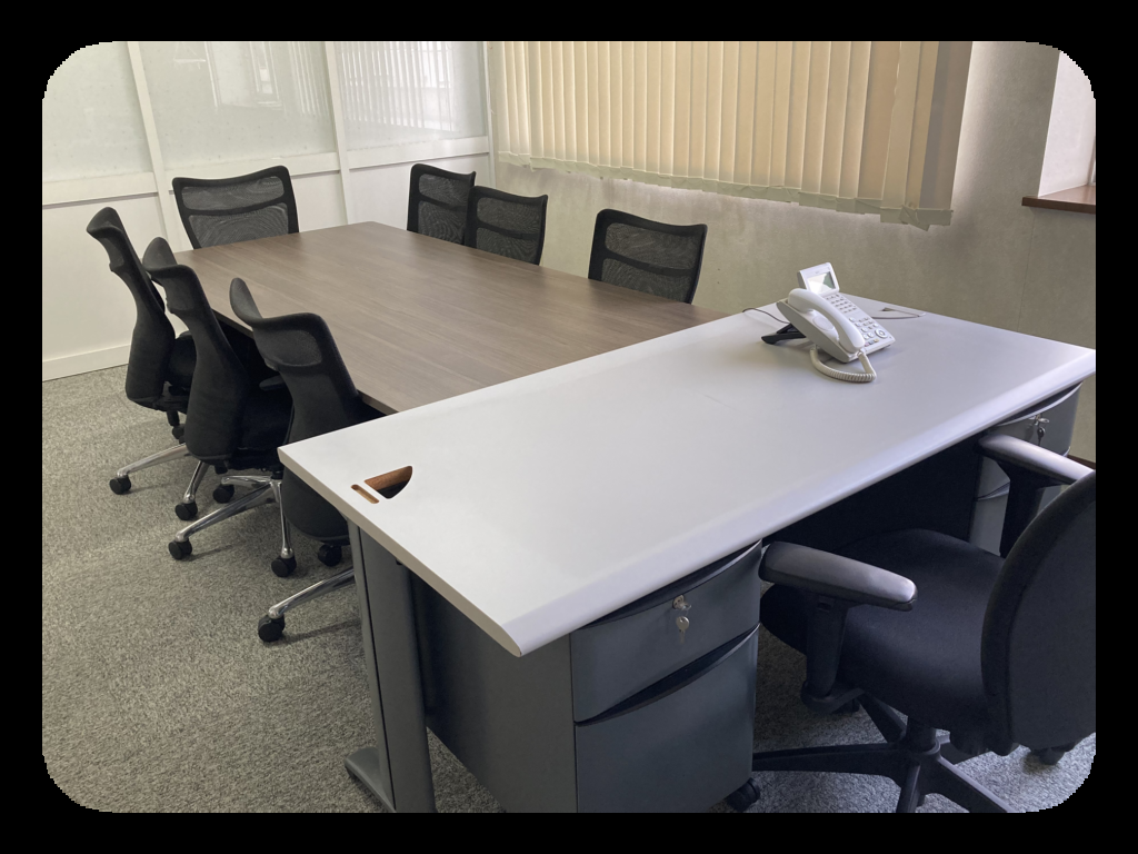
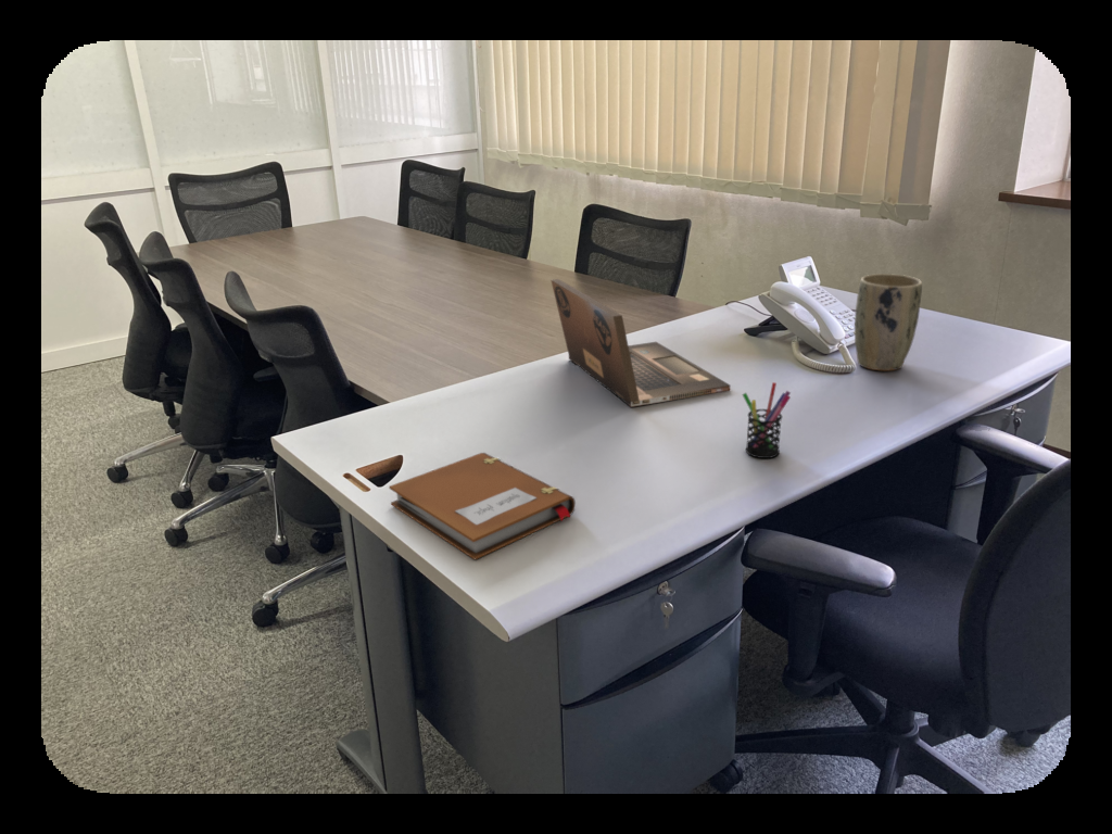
+ laptop (626, 334)
+ plant pot (885, 323)
+ notebook (483, 501)
+ pen holder (762, 417)
